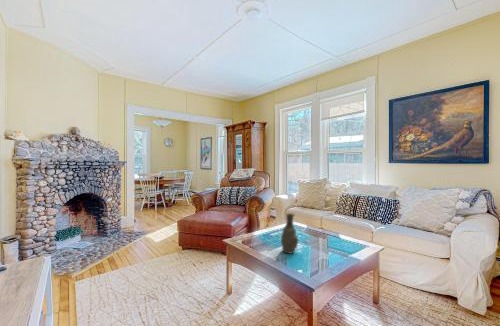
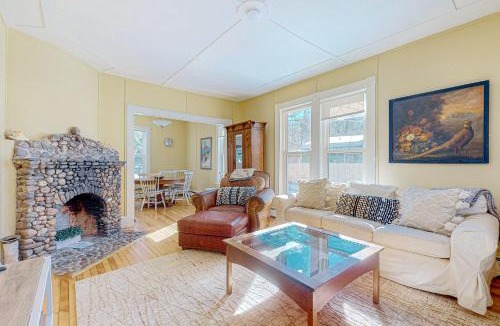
- vase (289, 233)
